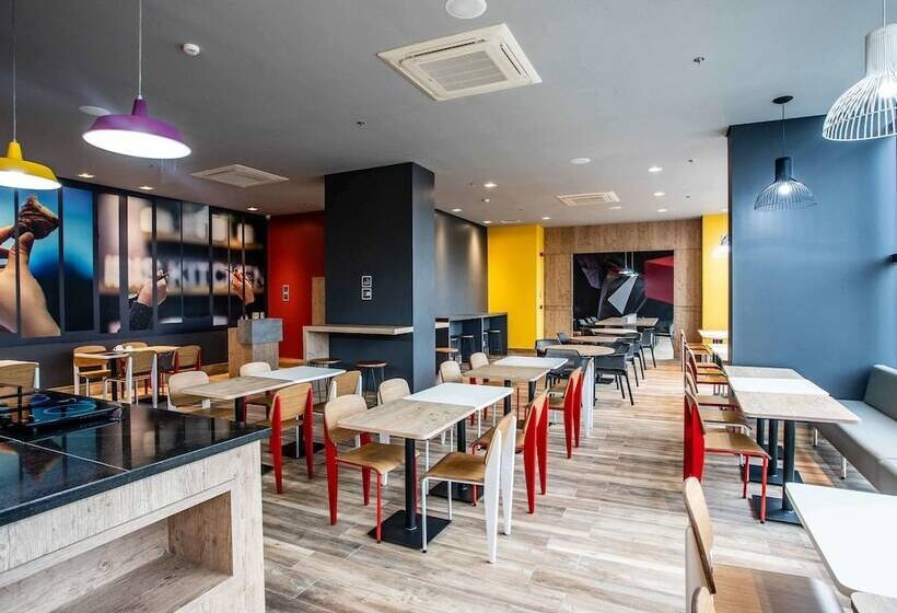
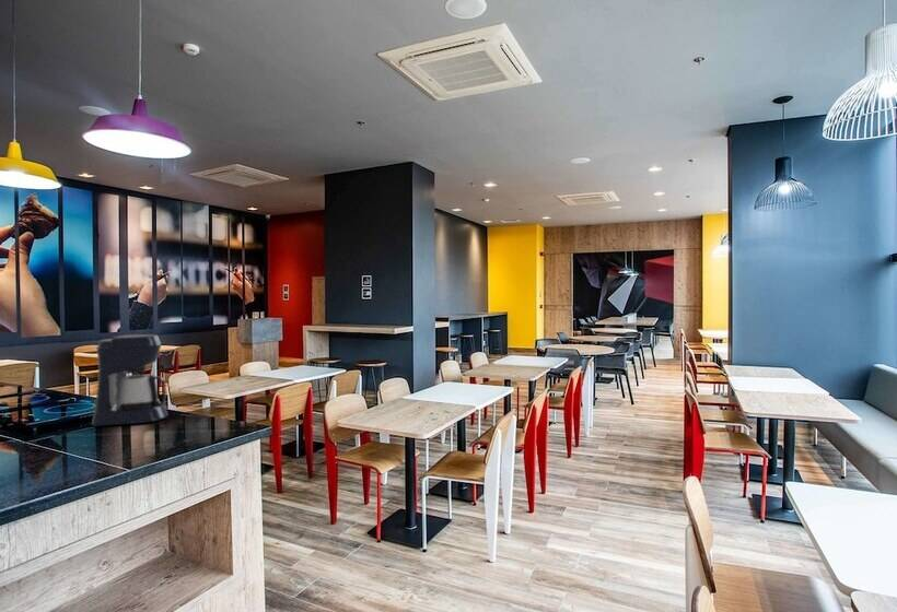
+ coffee maker (130, 377)
